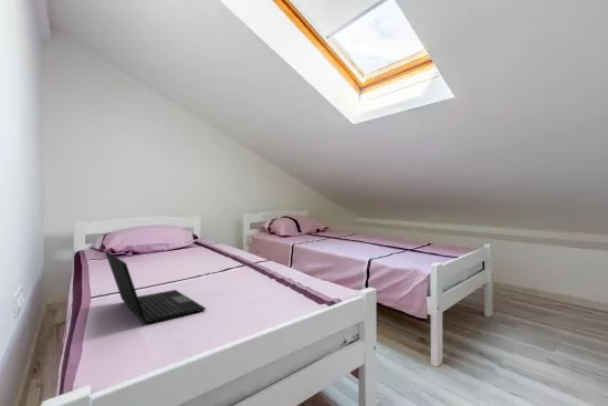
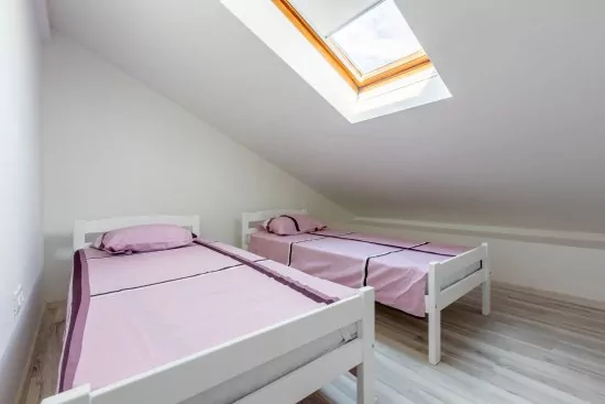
- laptop (154, 293)
